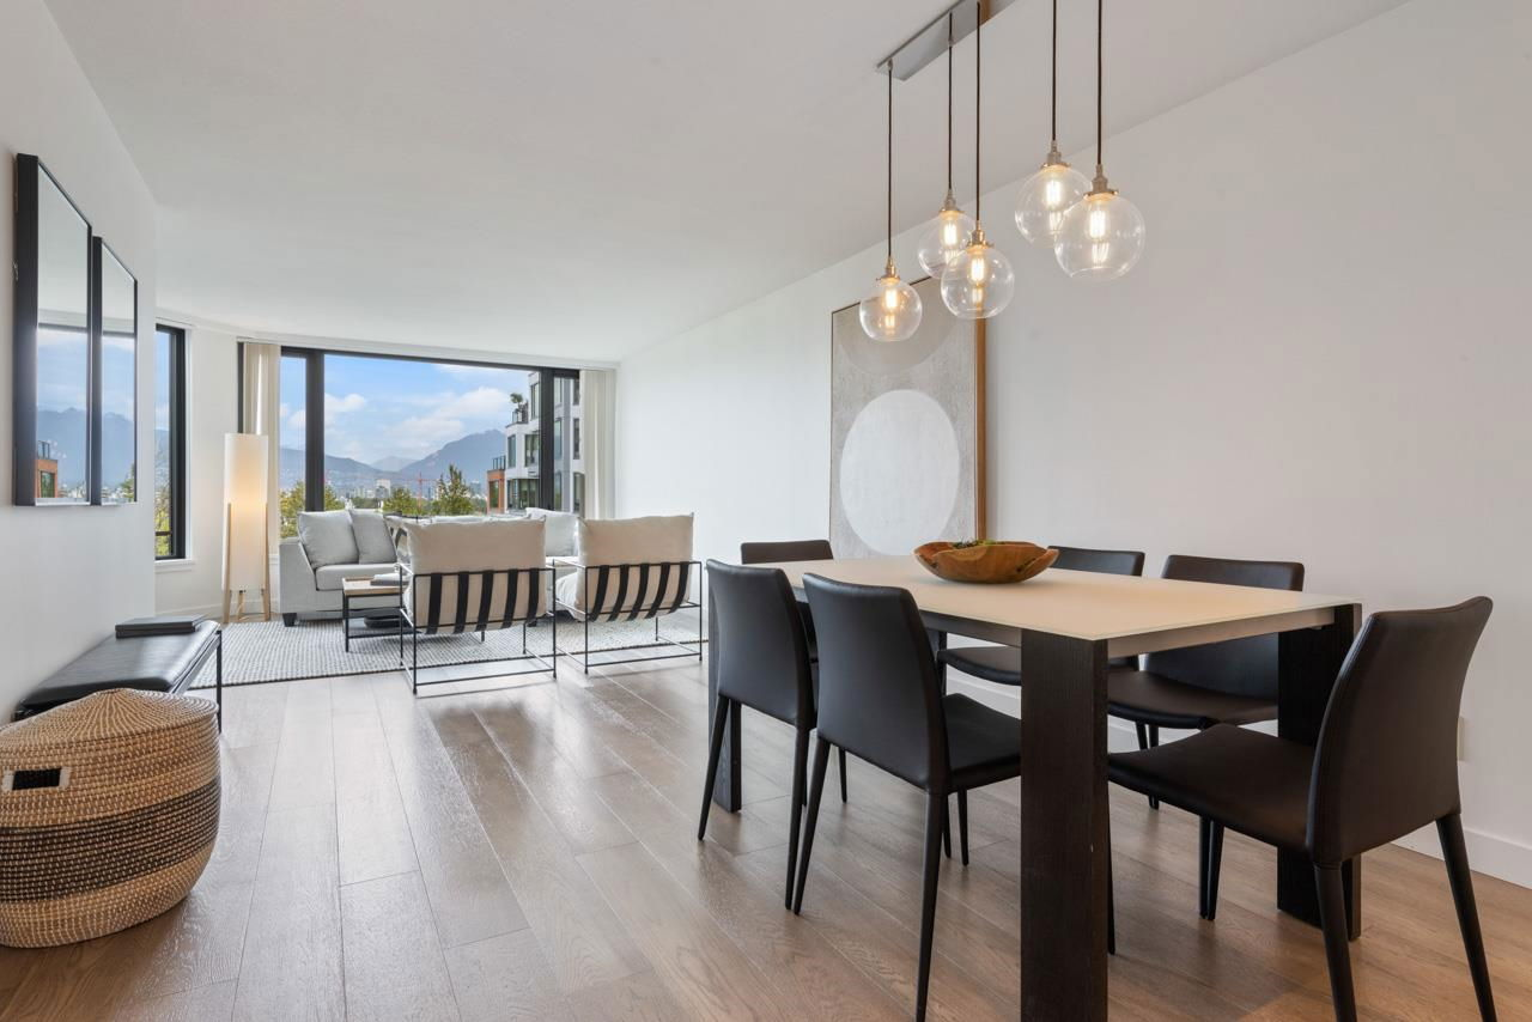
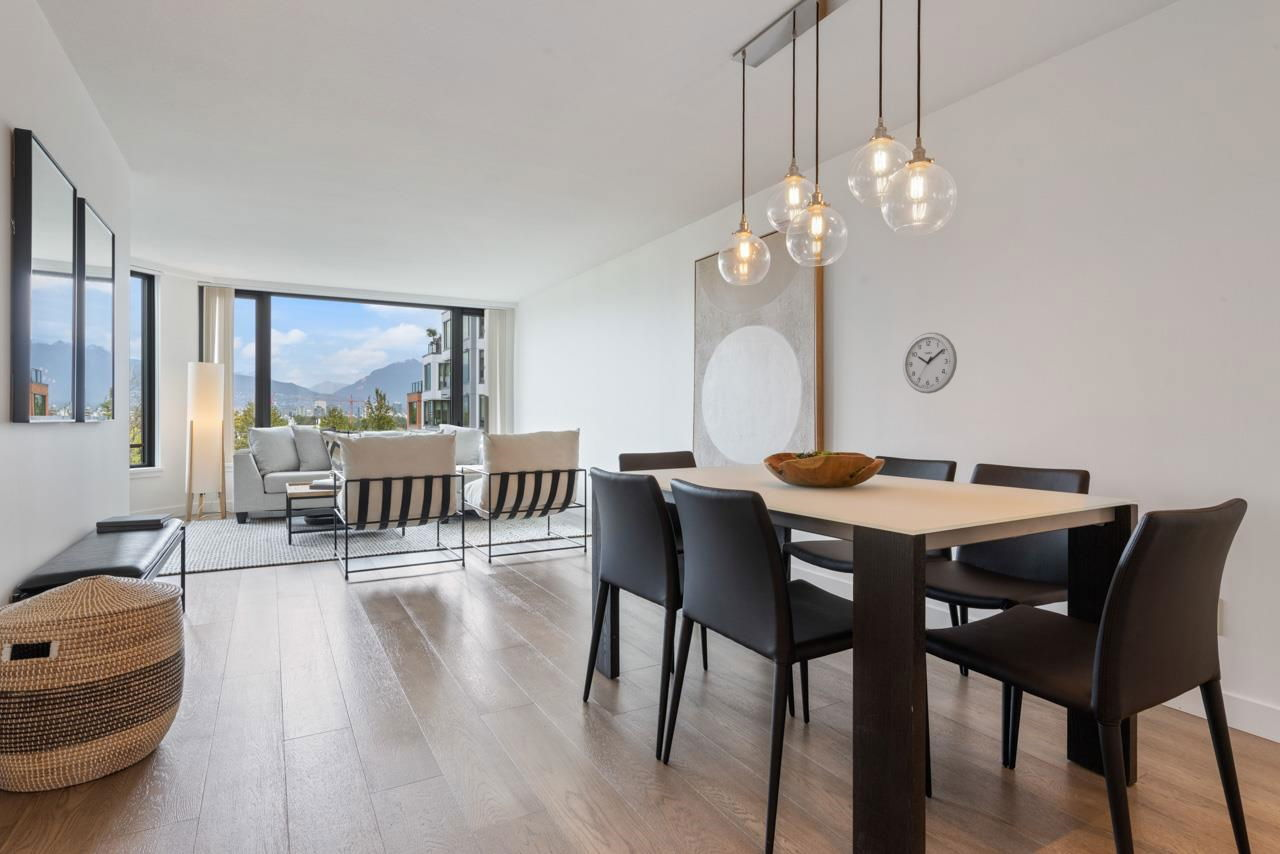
+ wall clock (927, 362)
